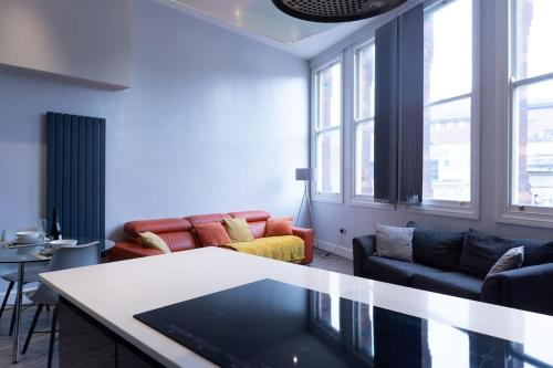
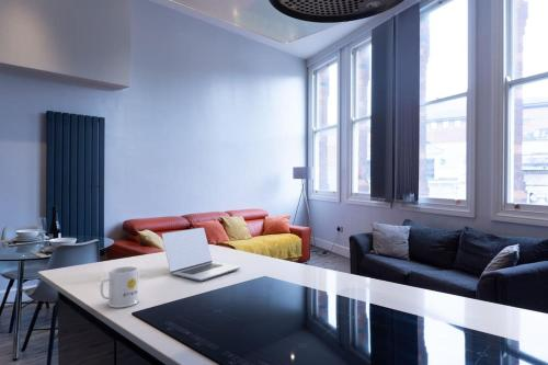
+ mug (119, 287)
+ laptop (202, 251)
